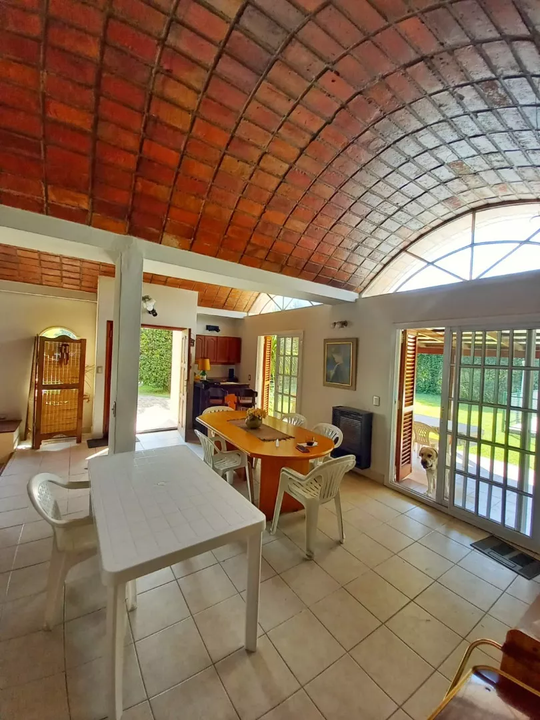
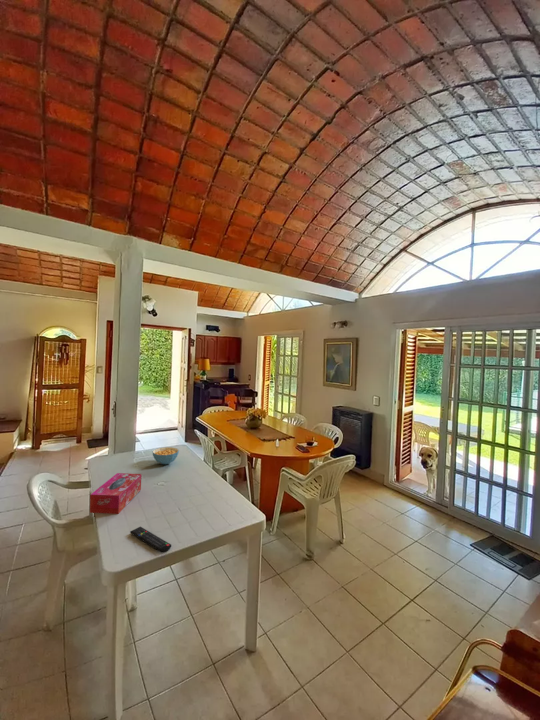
+ remote control (150, 539)
+ cereal bowl (165, 457)
+ tissue box (117, 491)
